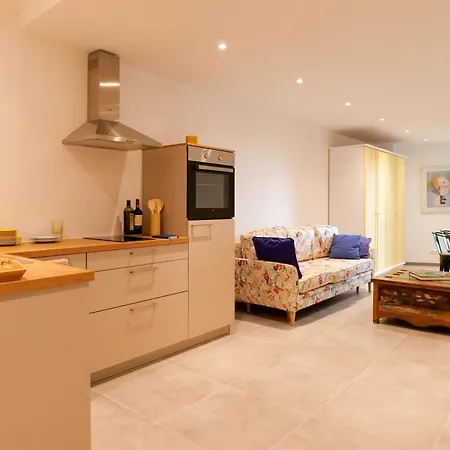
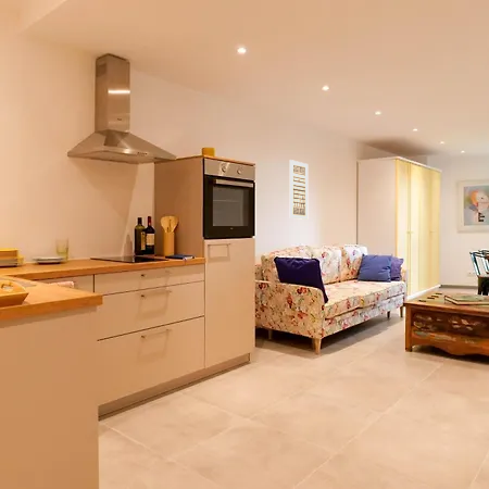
+ wall art (299, 190)
